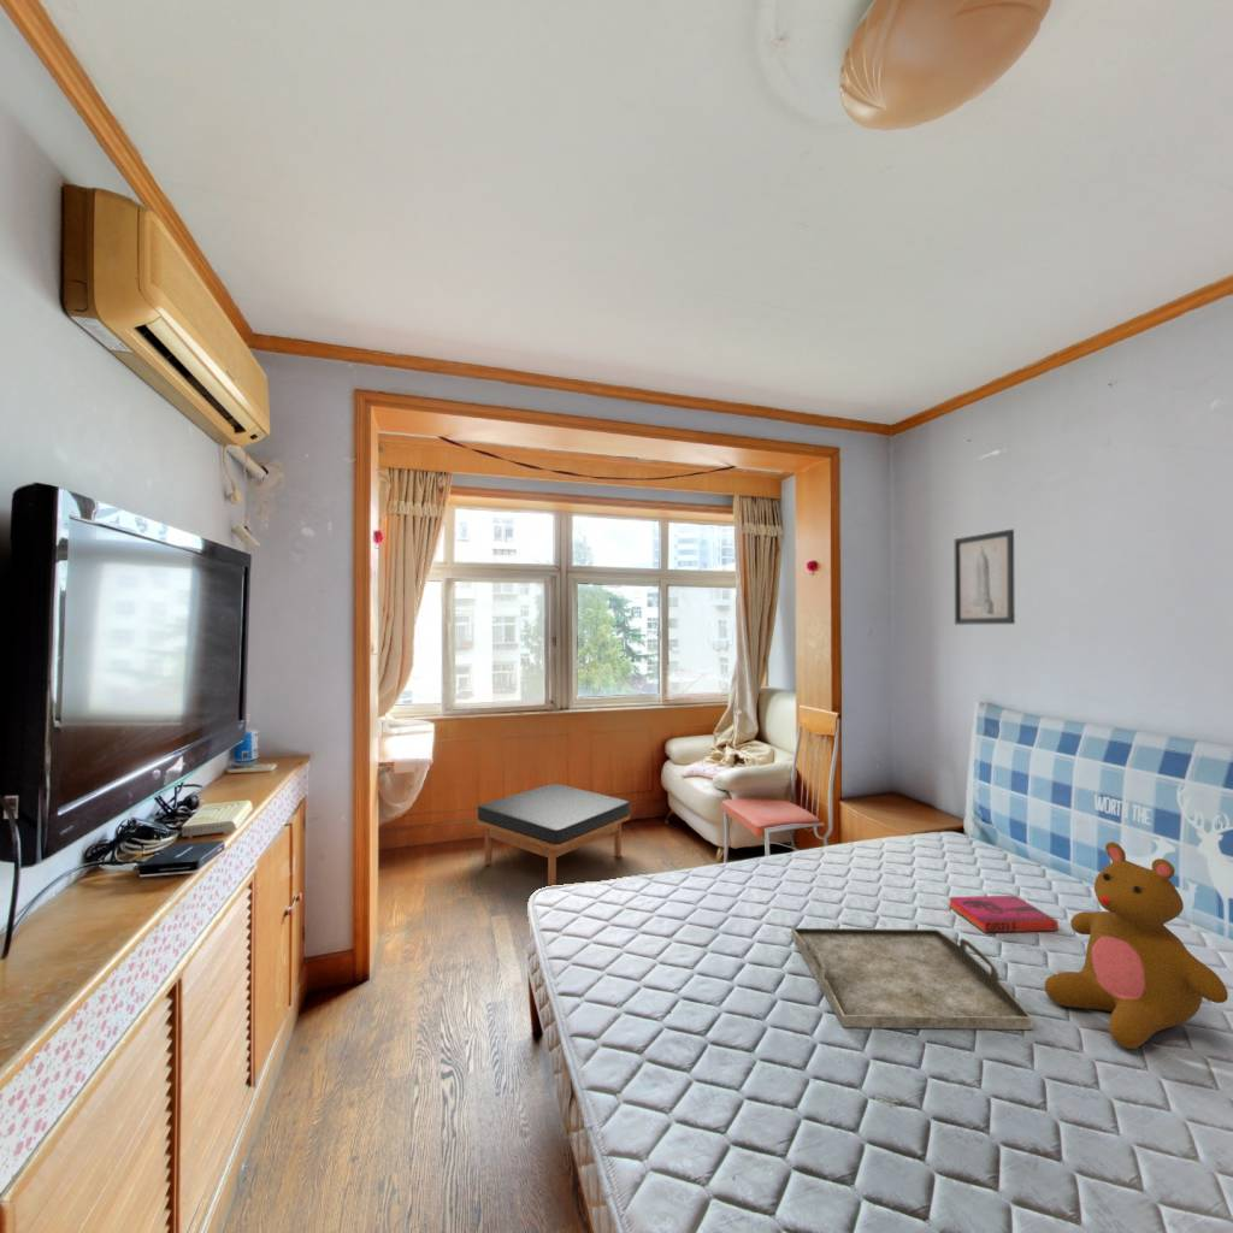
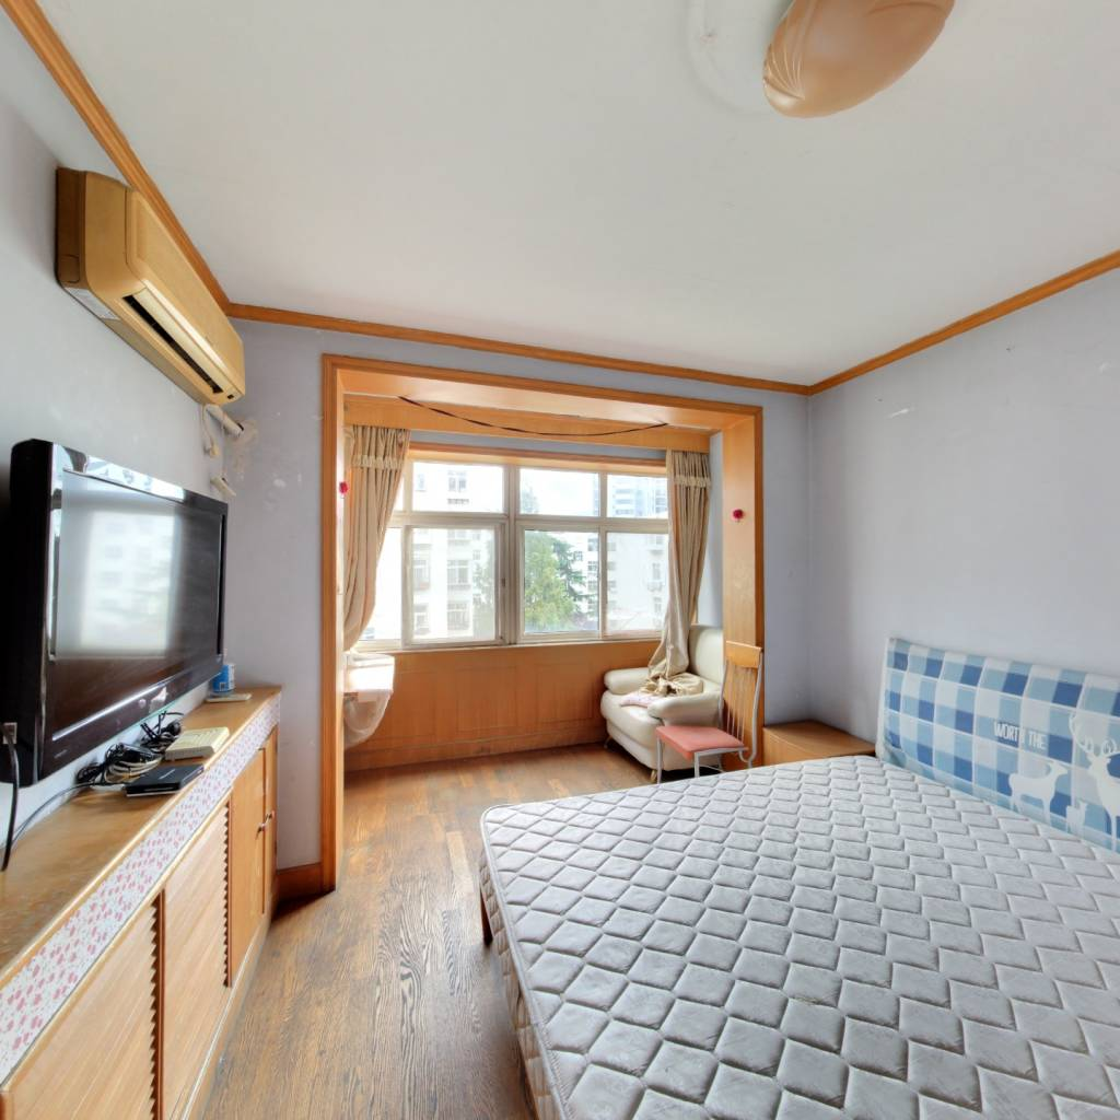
- wall art (983, 579)
- hardback book (1001, 913)
- serving tray (896, 962)
- teddy bear (1121, 934)
- ottoman (554, 831)
